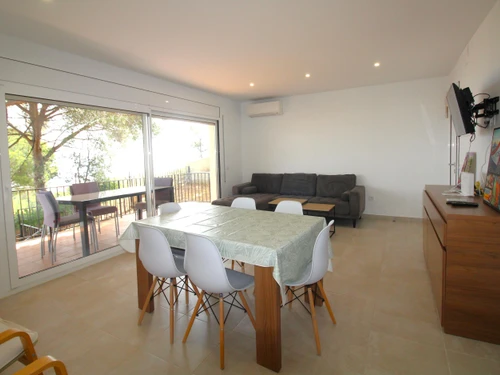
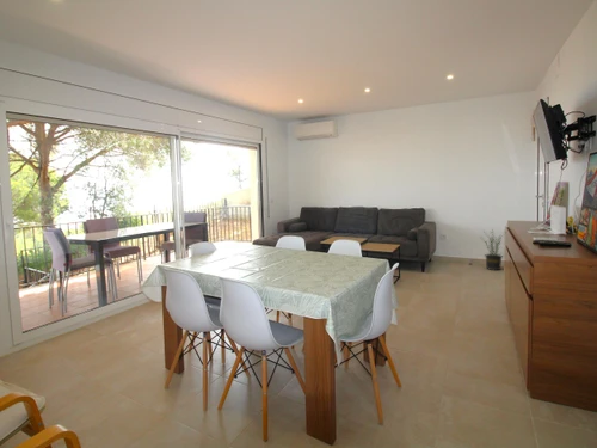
+ potted plant (492, 248)
